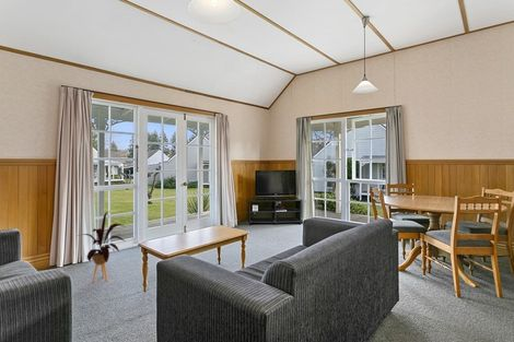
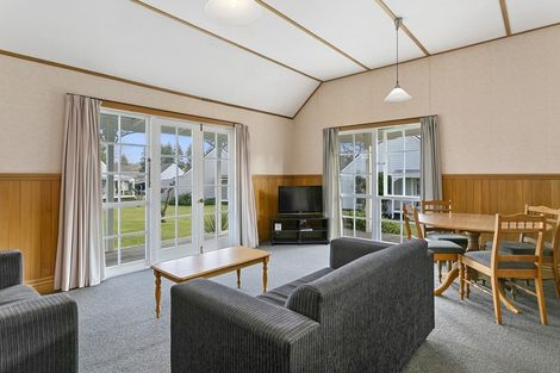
- house plant (103, 246)
